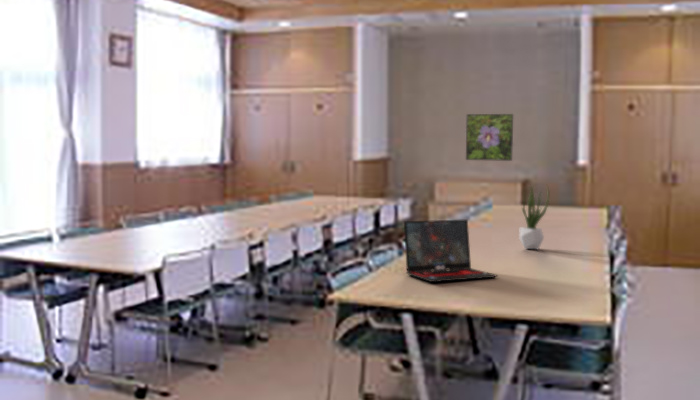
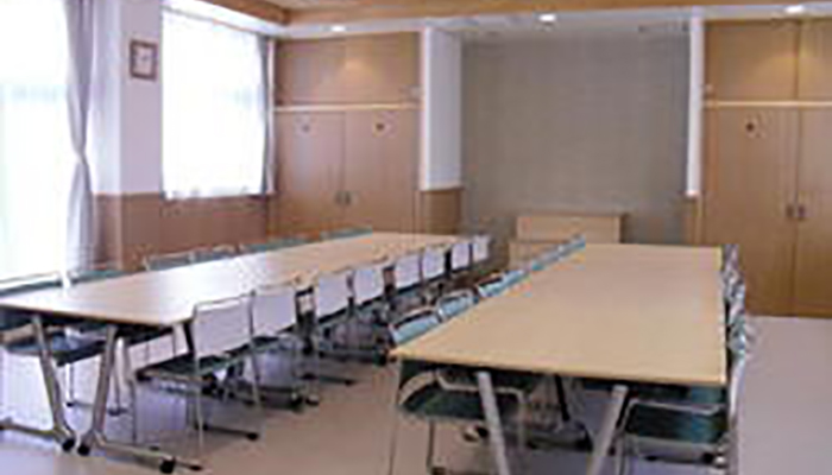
- potted plant (534, 216)
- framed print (489, 137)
- laptop (450, 249)
